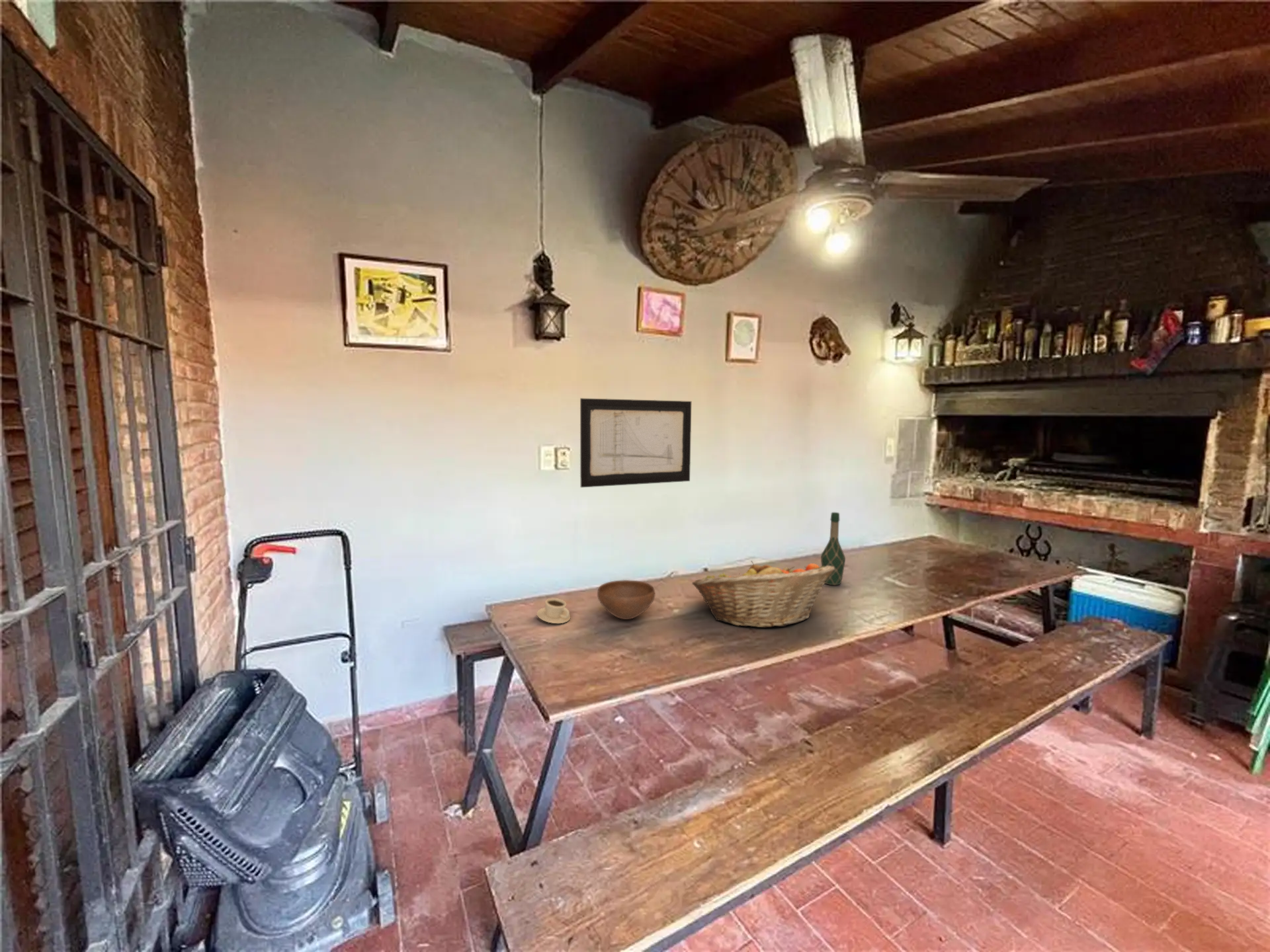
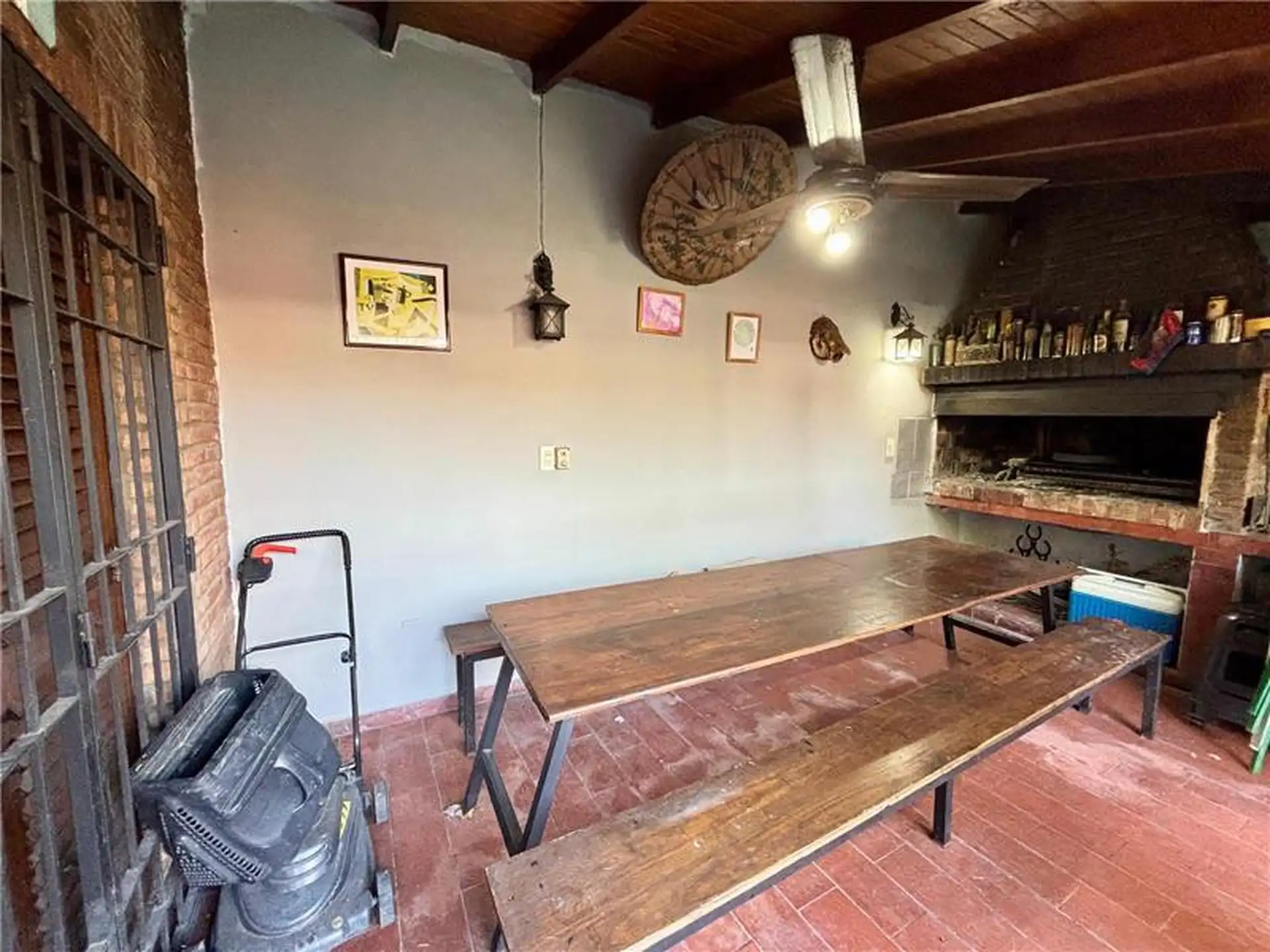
- bowl (626, 603)
- wall art (638, 442)
- fruit basket (763, 586)
- cup (554, 610)
- wine bottle (833, 548)
